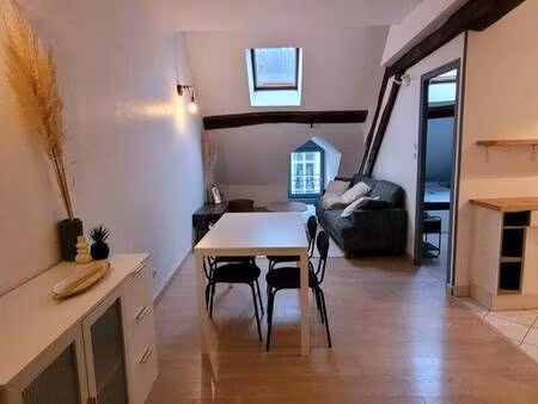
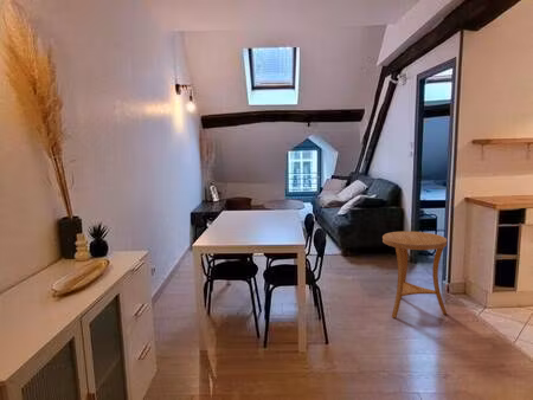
+ side table (405, 272)
